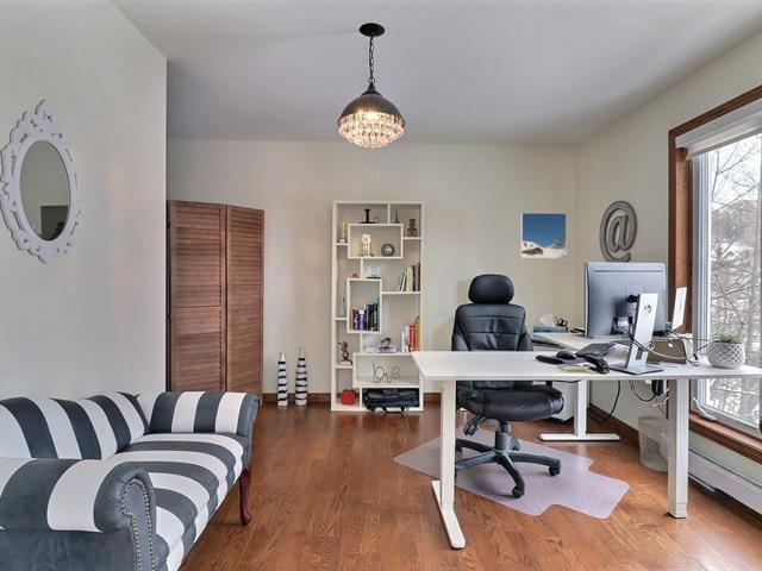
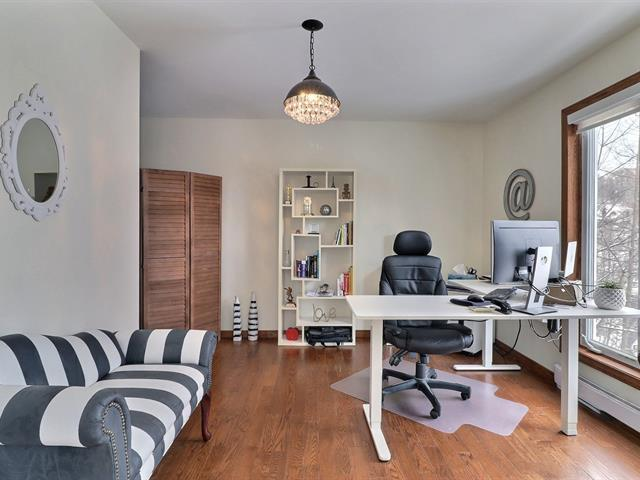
- wastebasket (658, 443)
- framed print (543, 236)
